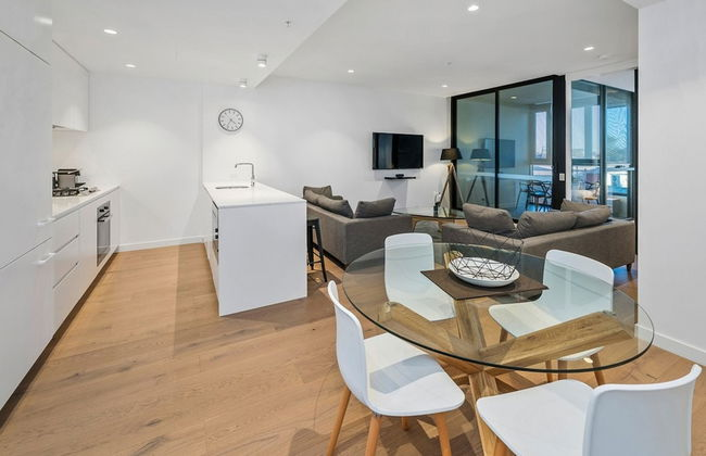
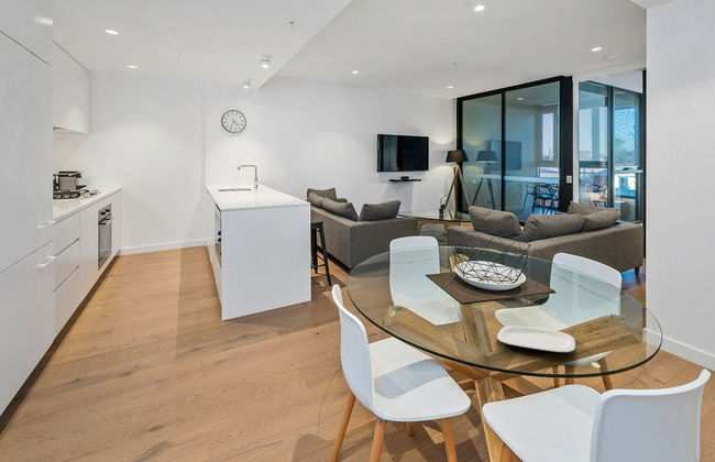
+ plate (535, 339)
